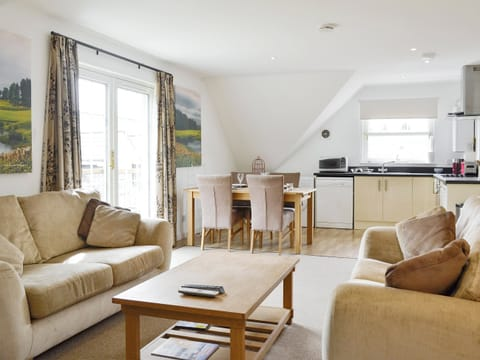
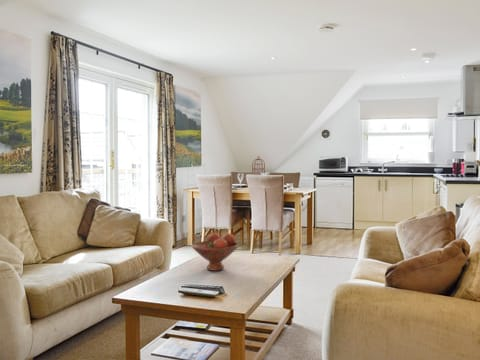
+ fruit bowl (215, 252)
